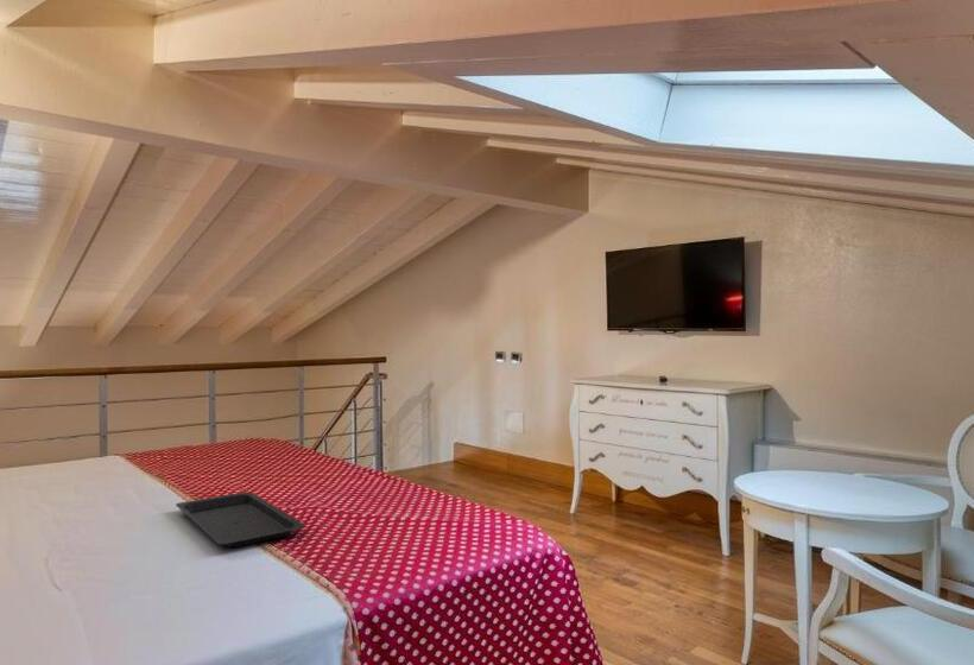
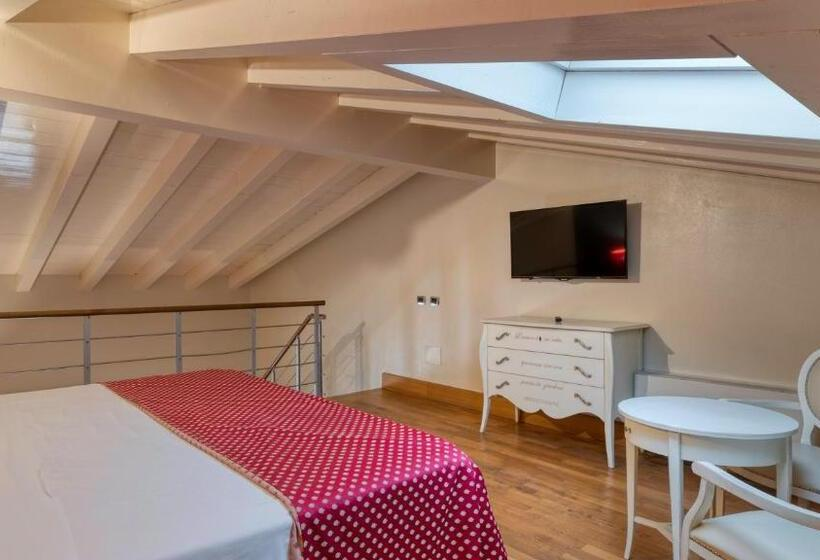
- serving tray (236, 518)
